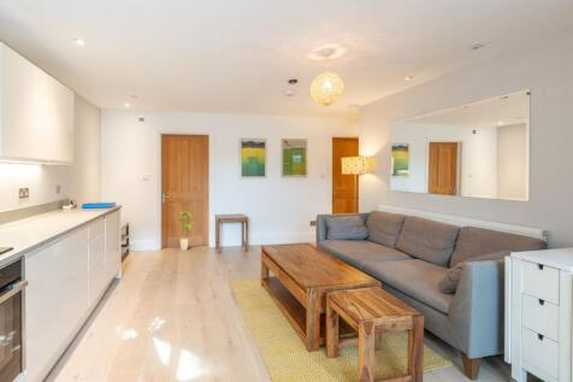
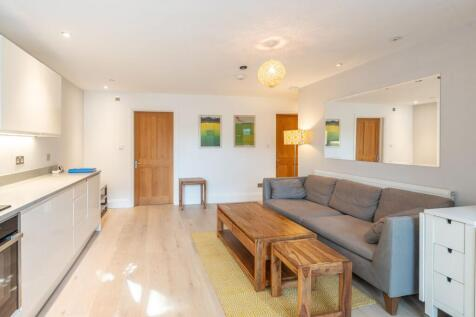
- house plant (187, 230)
